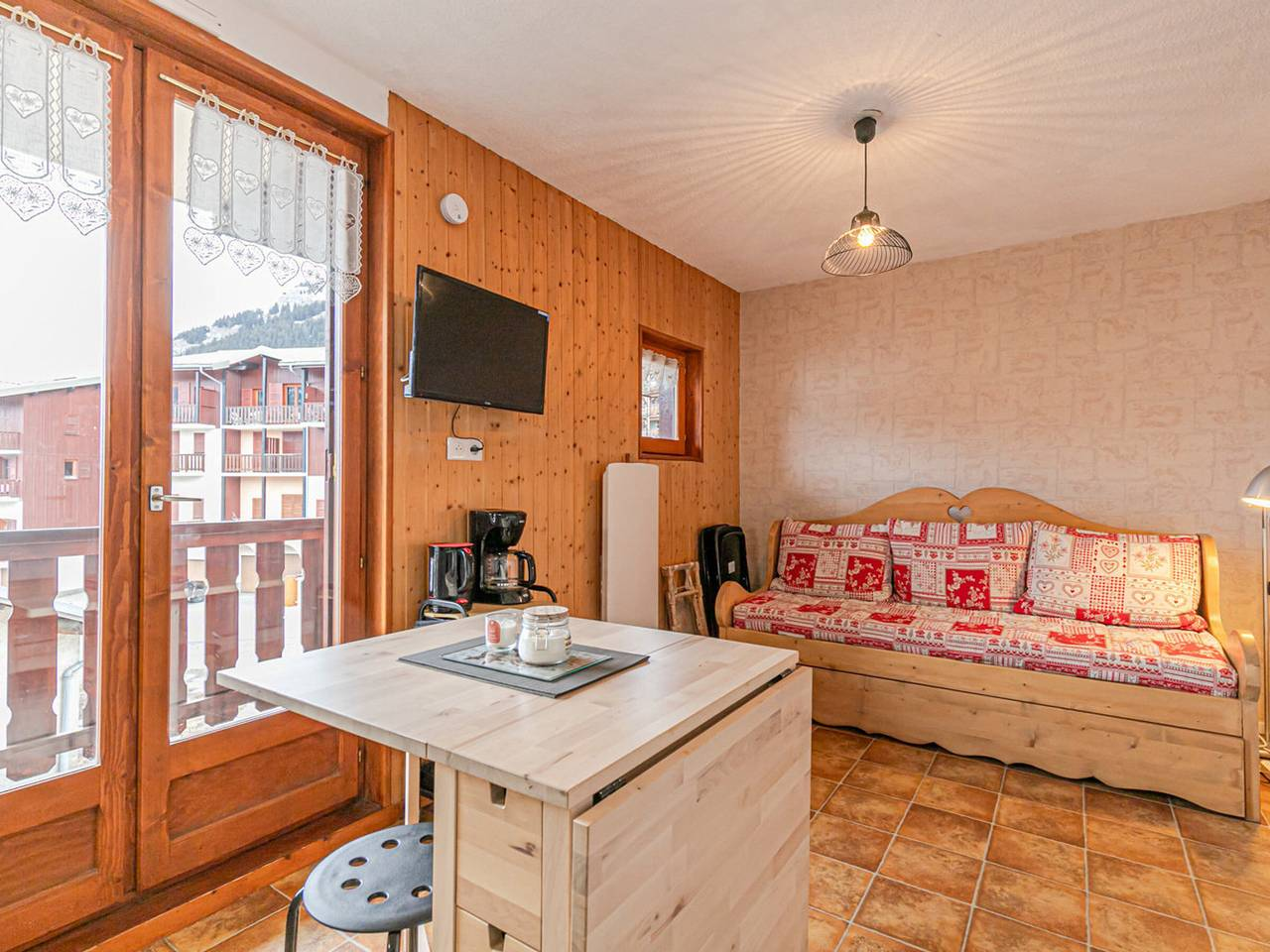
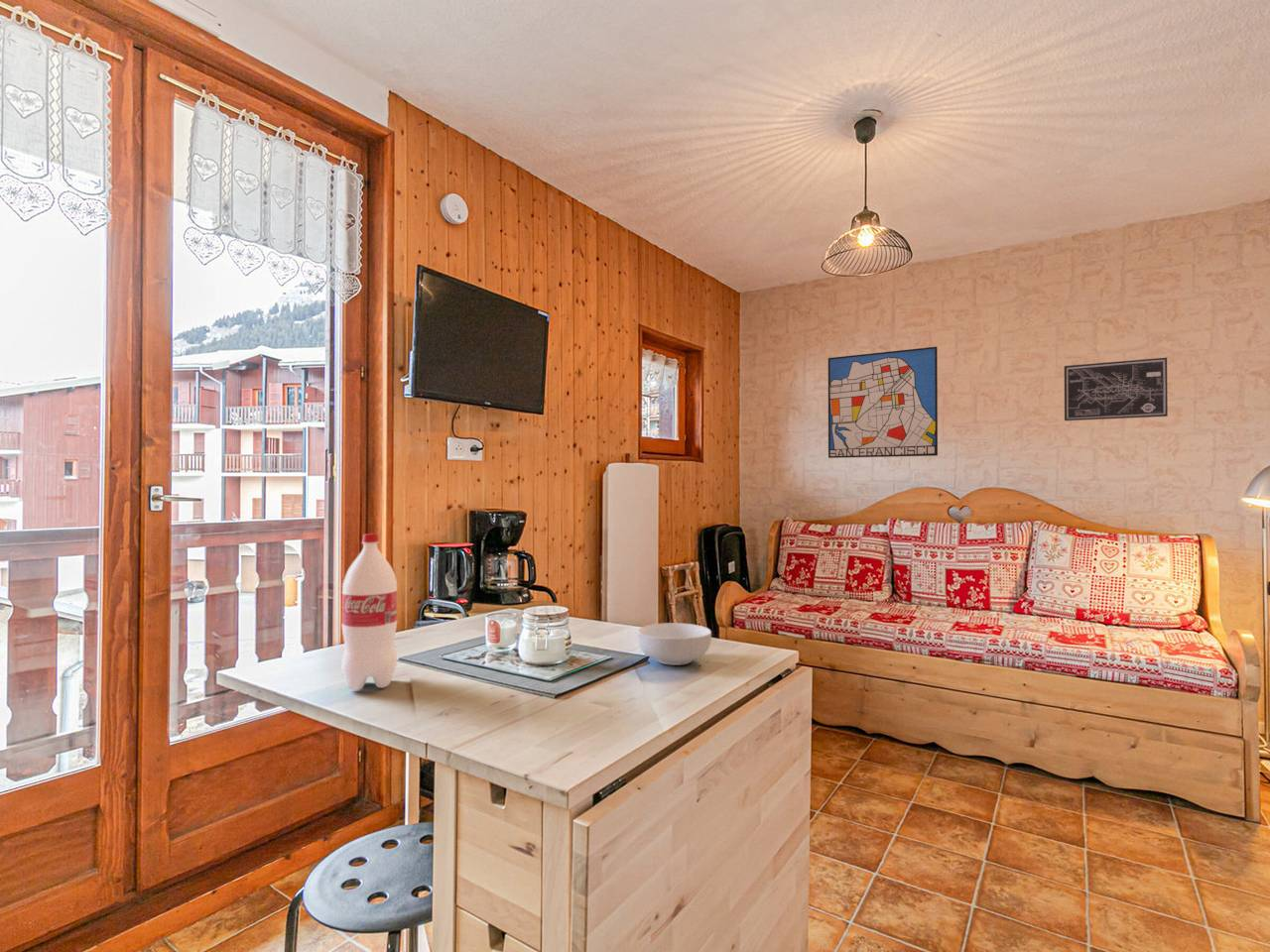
+ cereal bowl (674, 645)
+ wall art (1113, 390)
+ wall art (880, 405)
+ bottle (369, 609)
